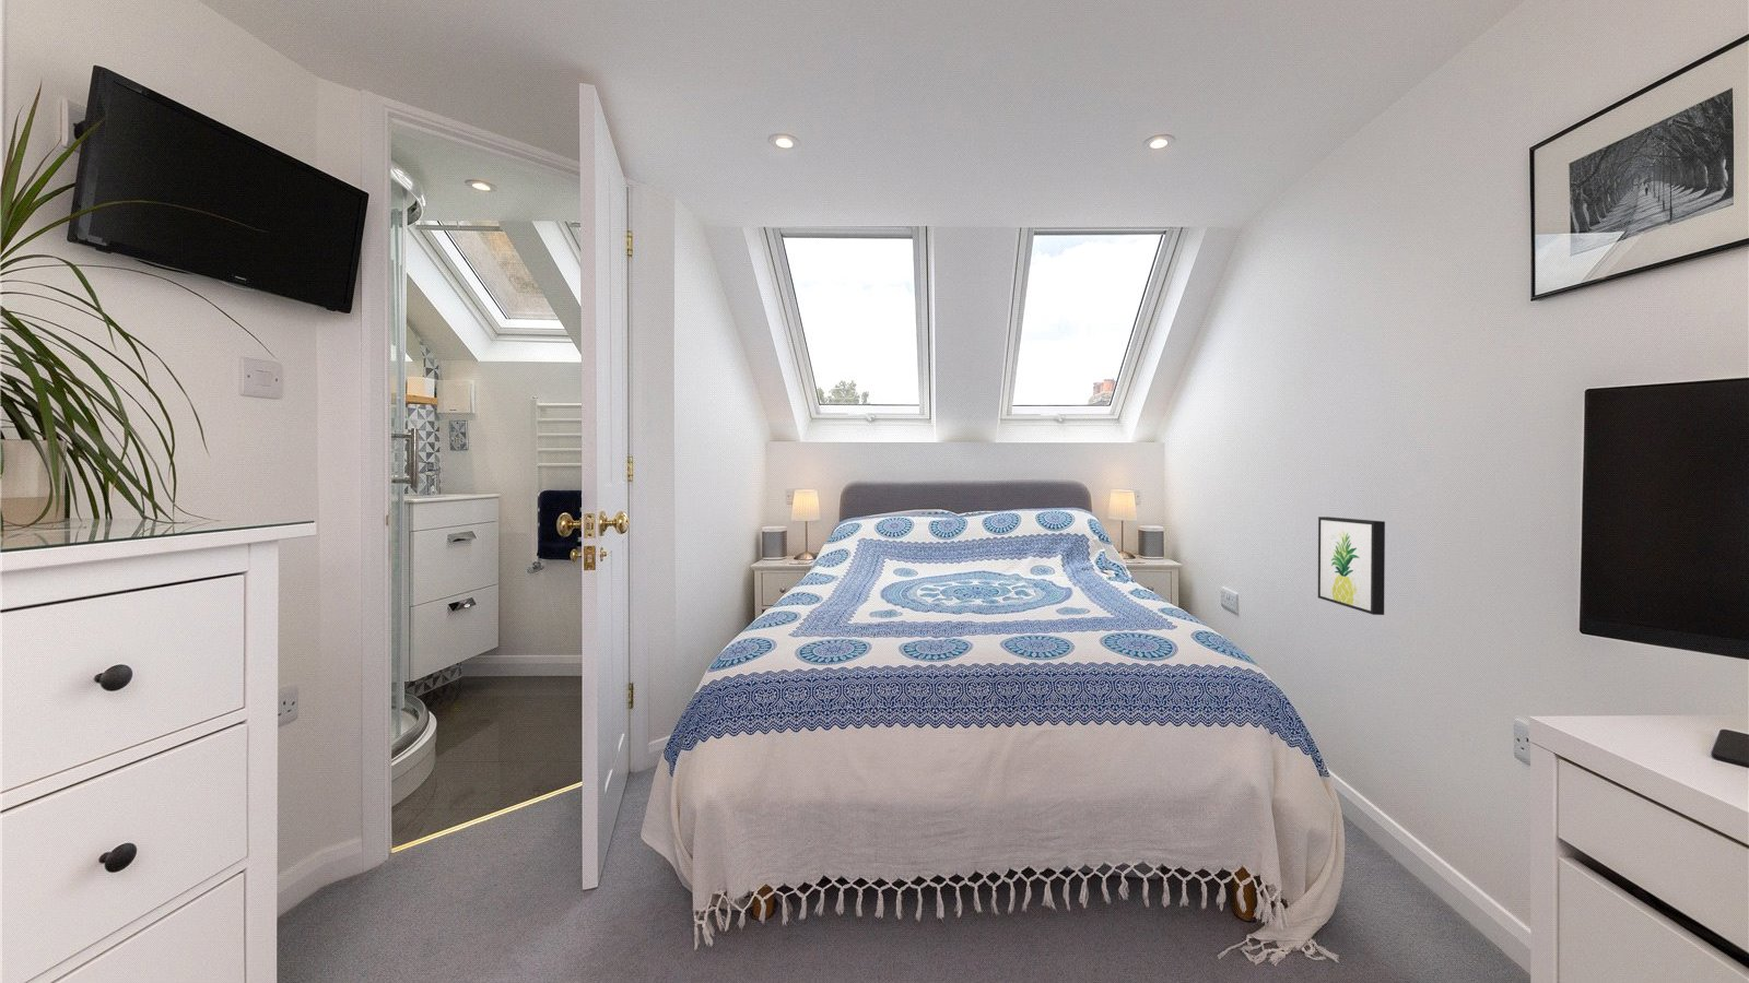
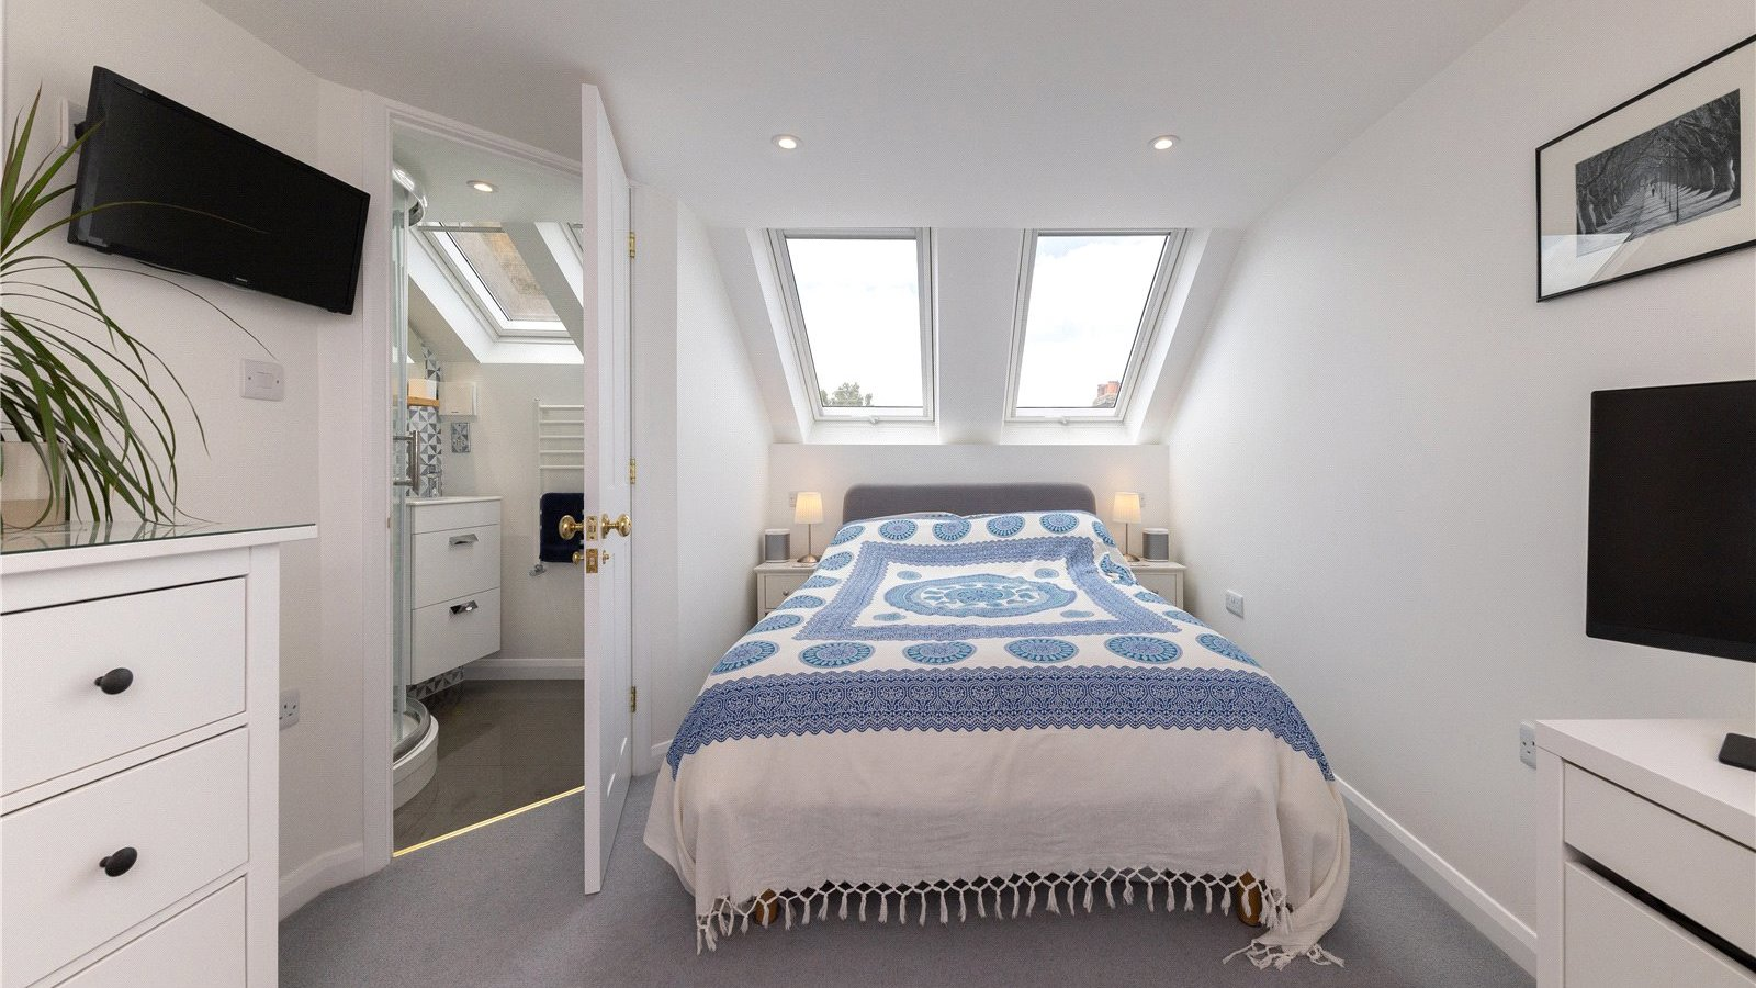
- wall art (1349, 562)
